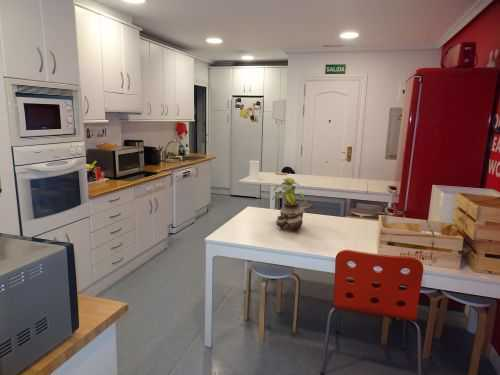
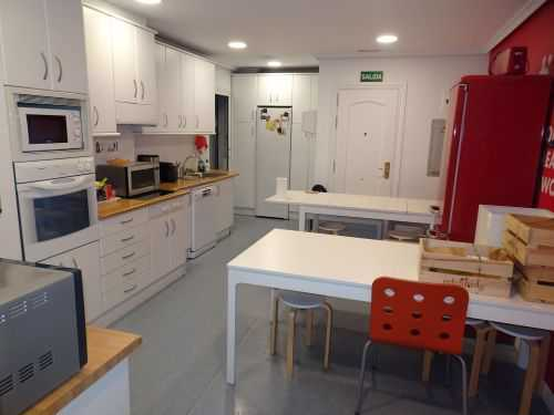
- potted plant (288, 202)
